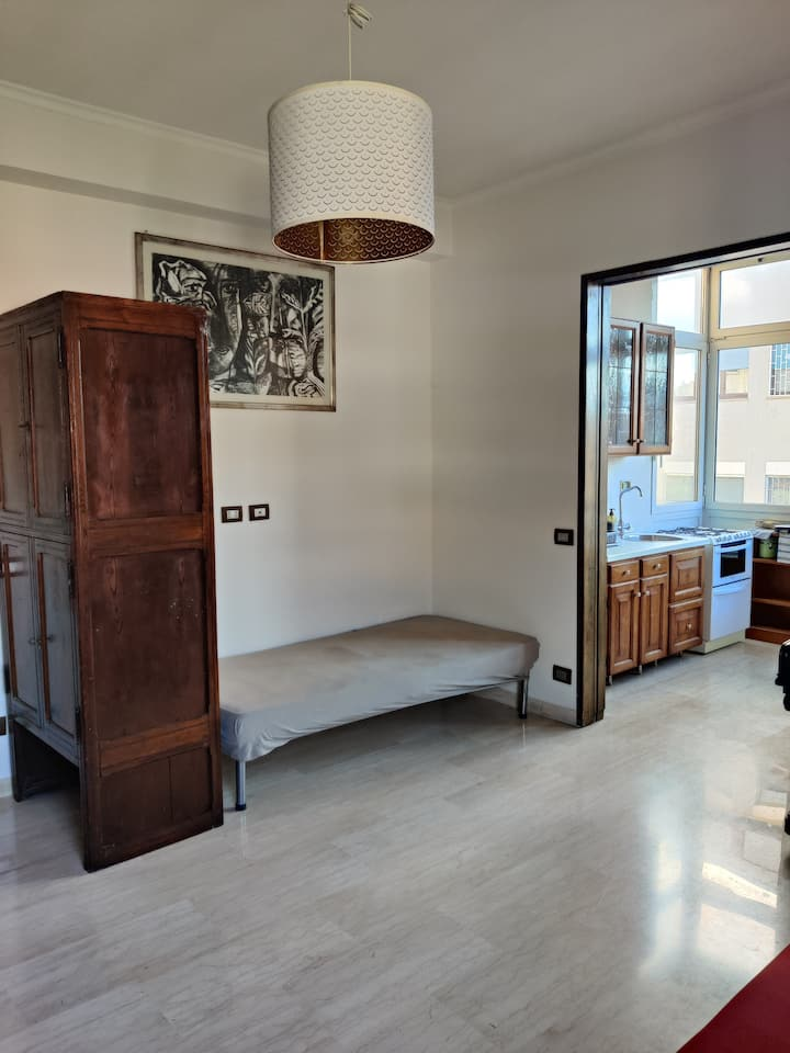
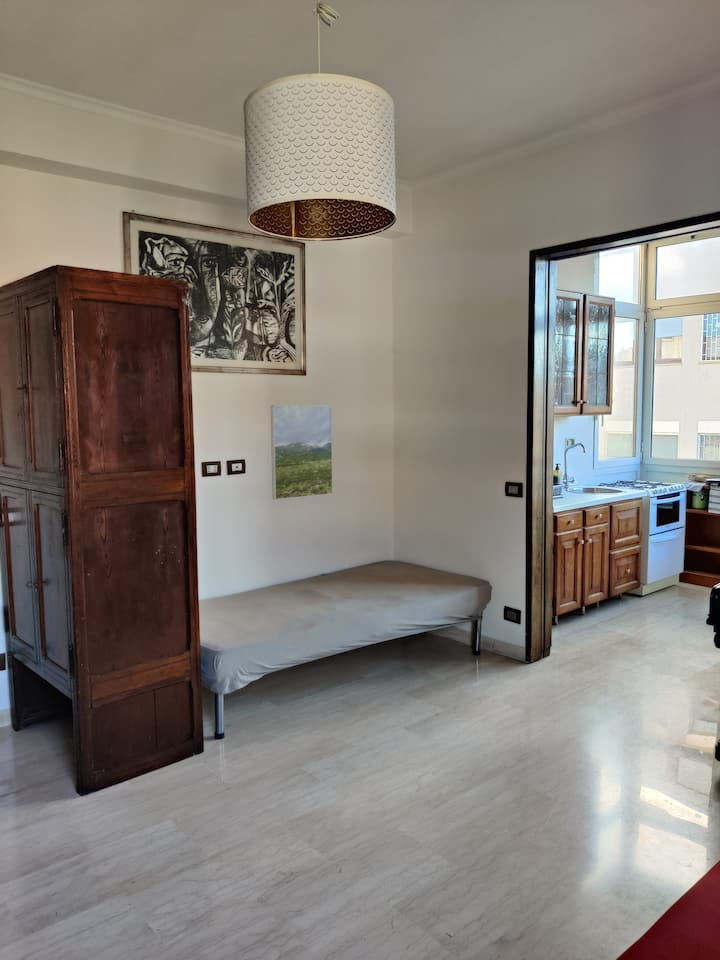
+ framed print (302, 451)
